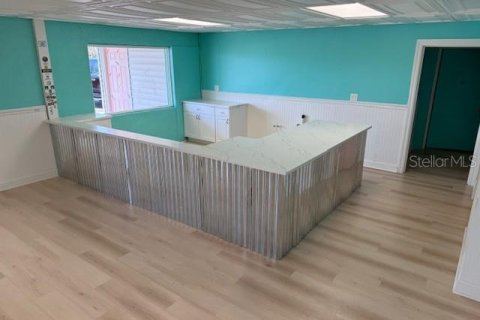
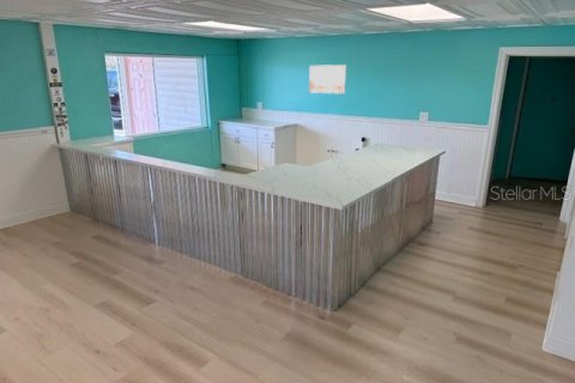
+ wall art (326, 79)
